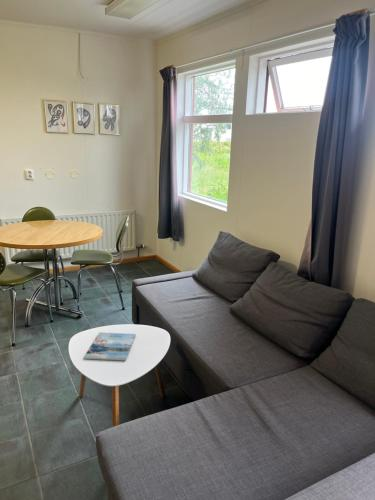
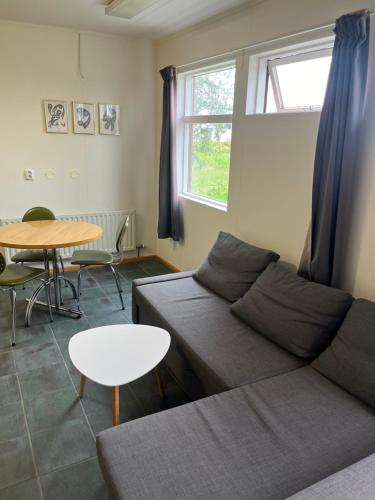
- magazine (111, 345)
